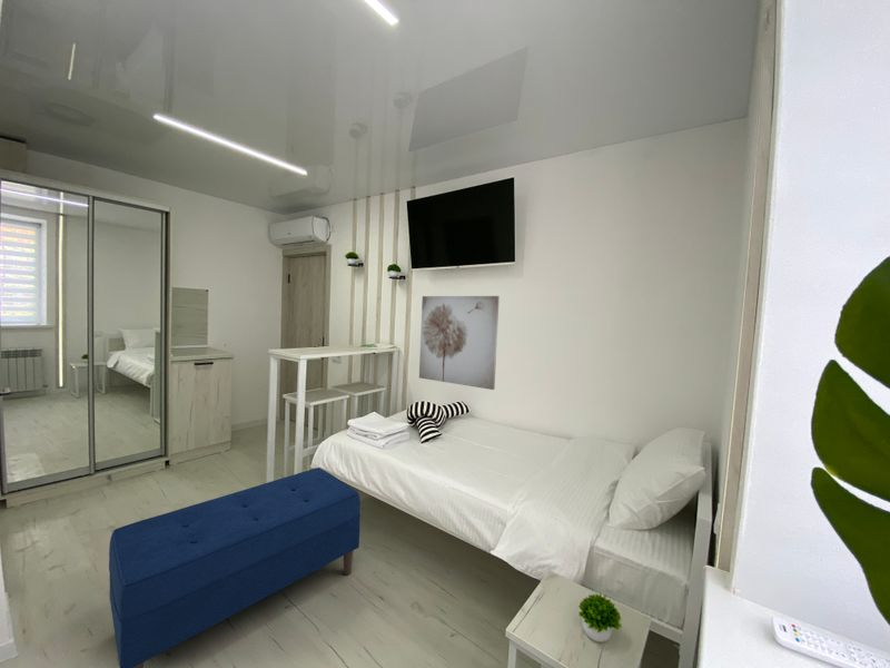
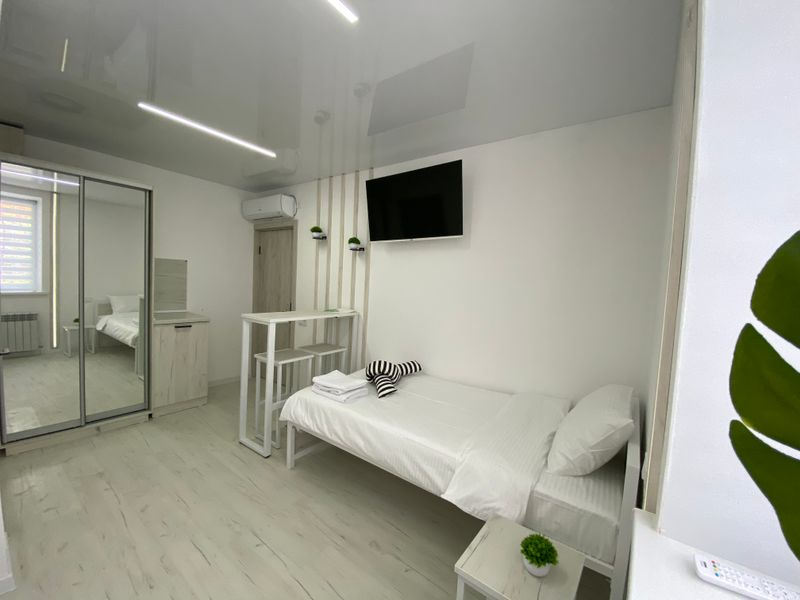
- wall art (456, 340)
- bench (249, 553)
